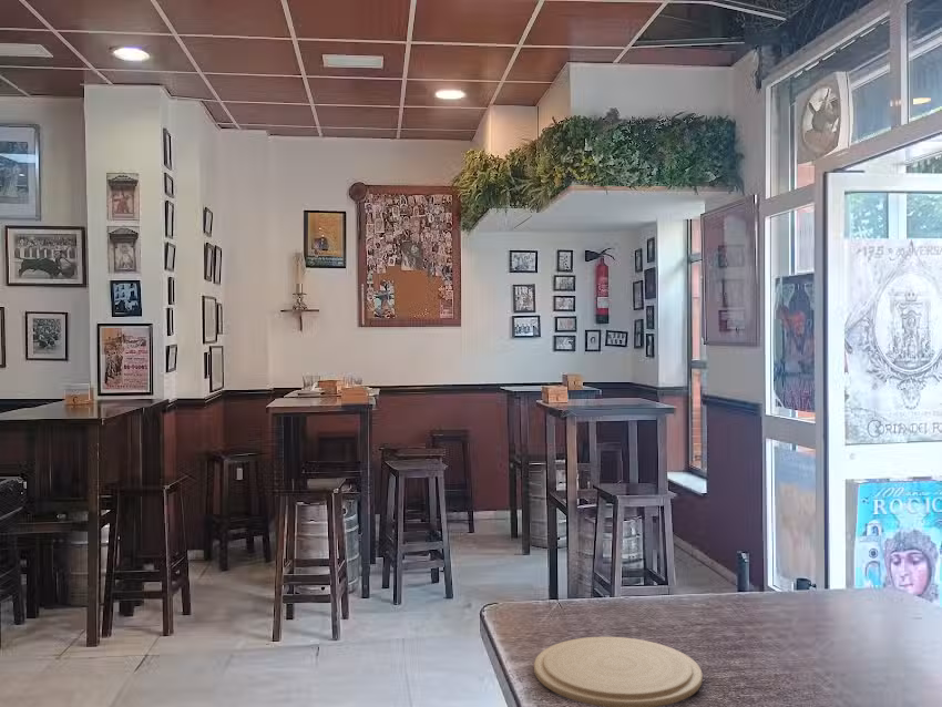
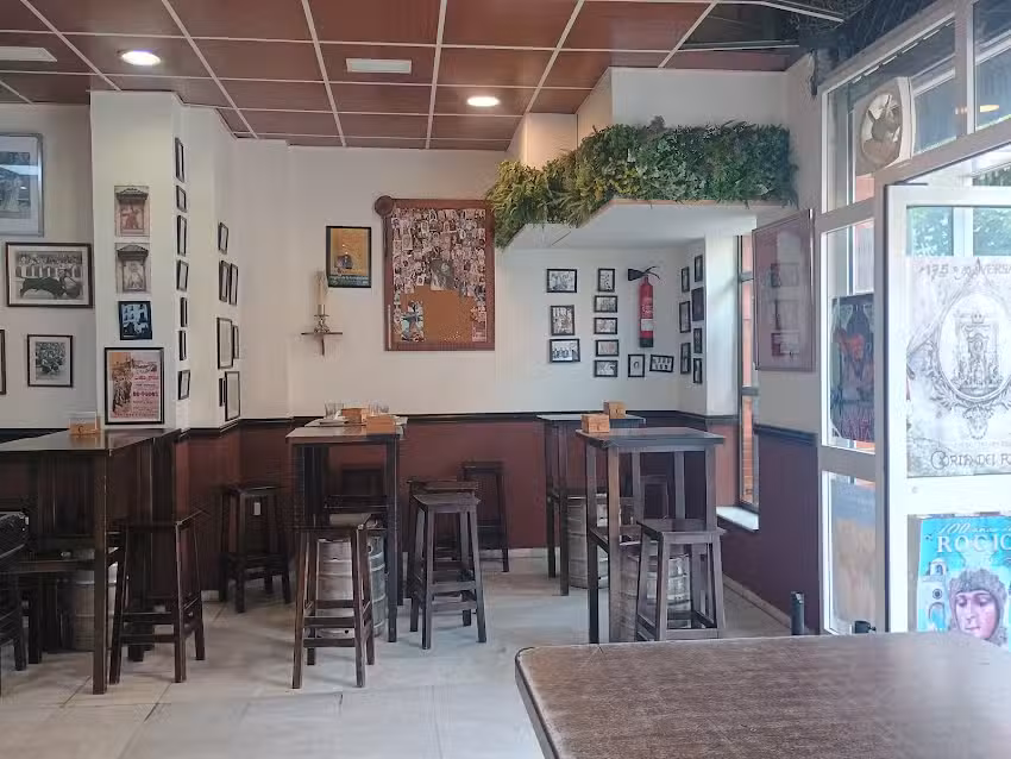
- plate (616, 667)
